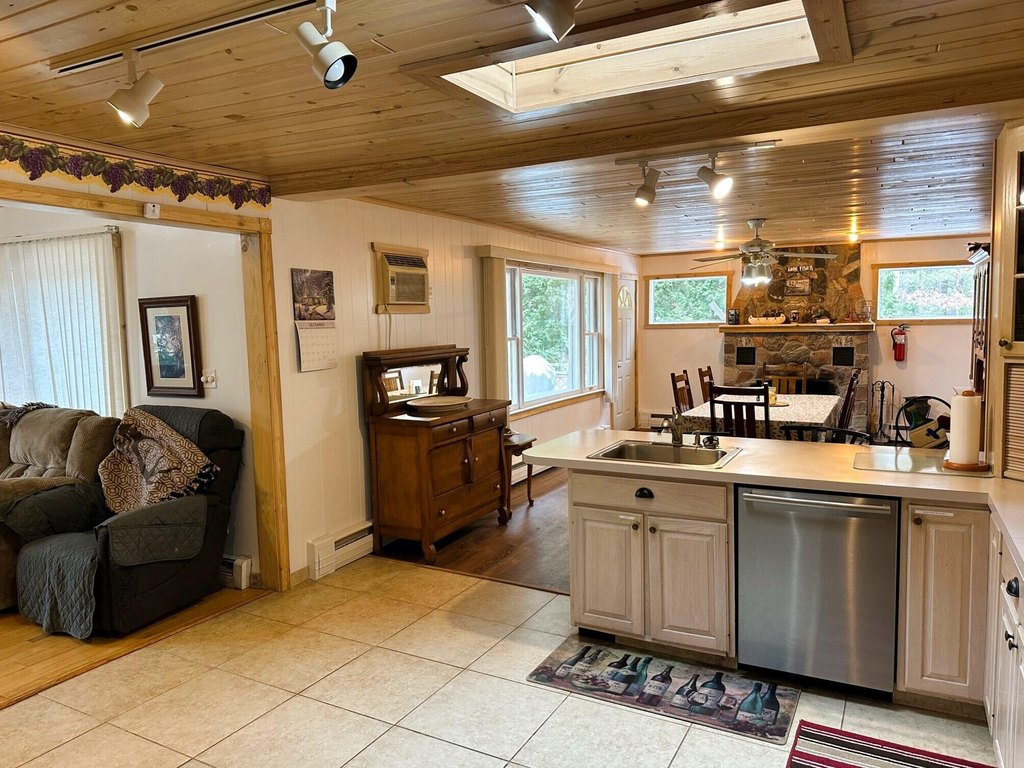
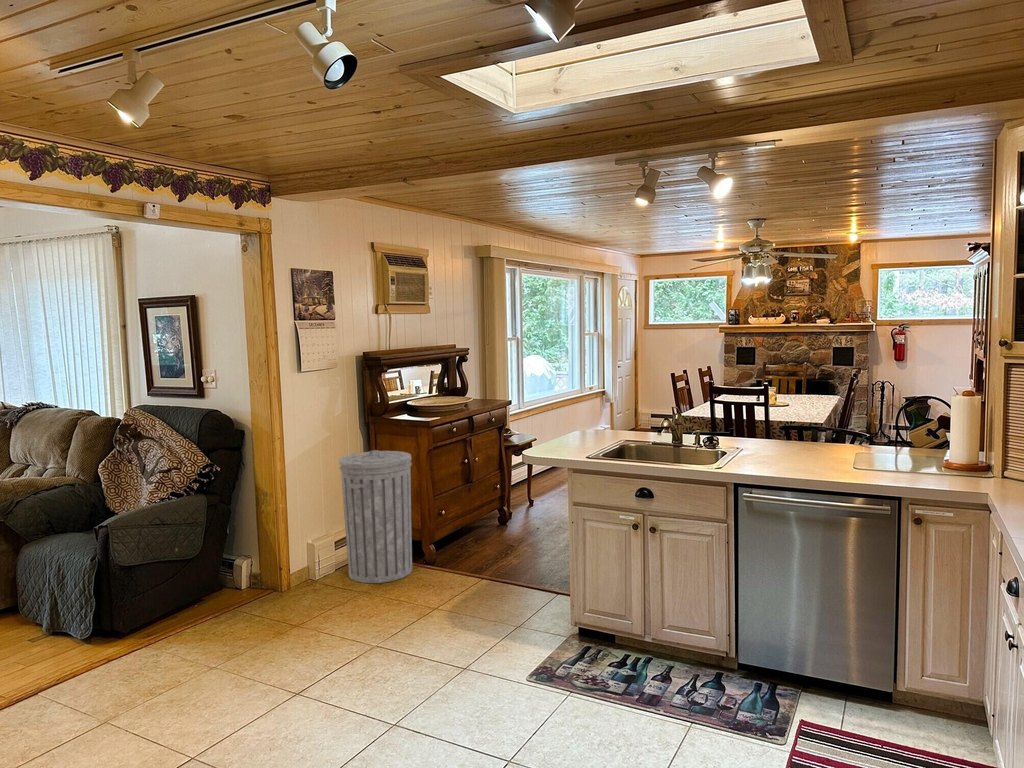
+ trash can (377, 511)
